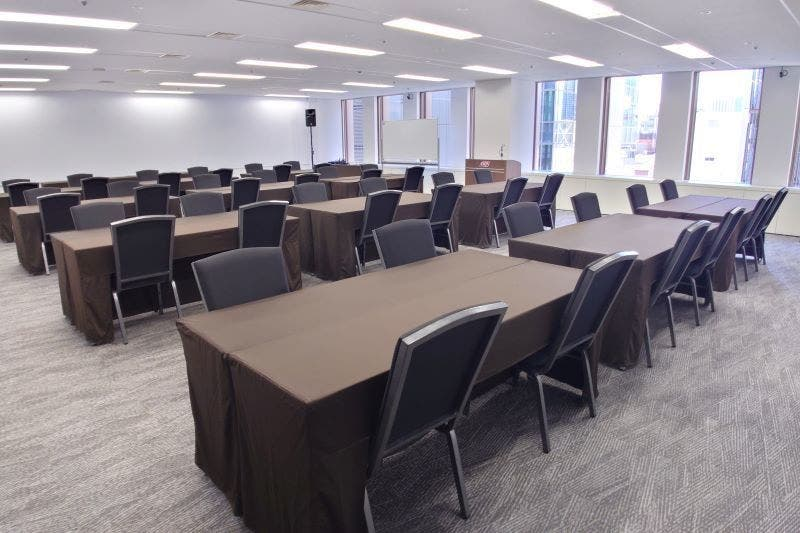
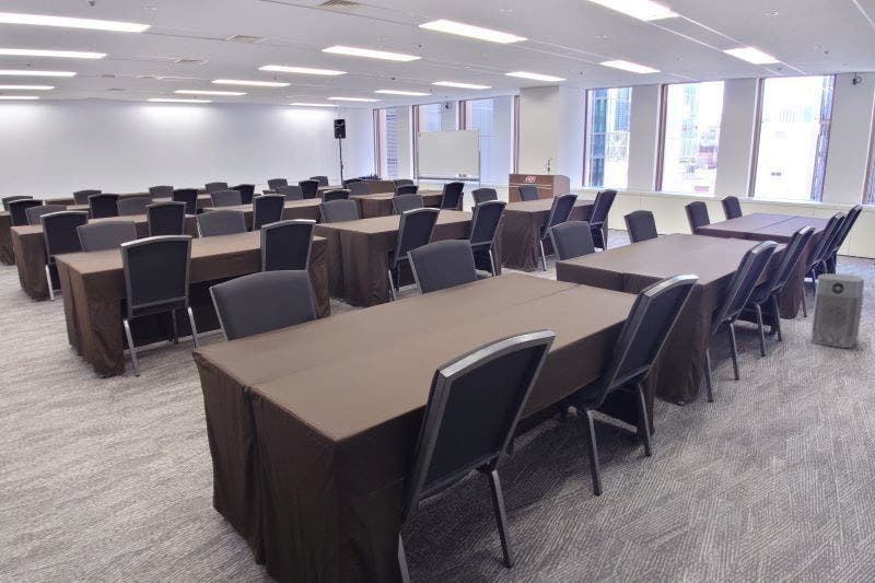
+ air purifier (837, 308)
